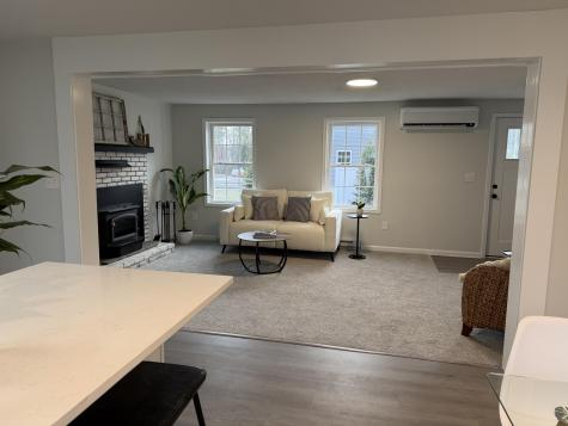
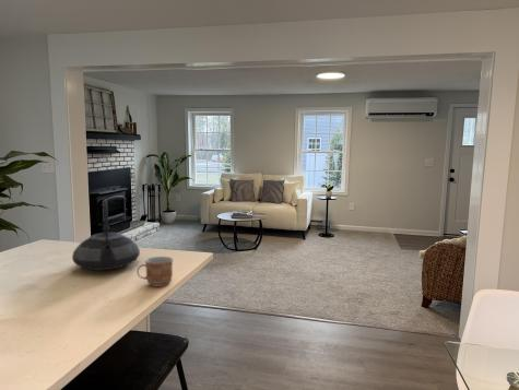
+ mug (155, 272)
+ teapot (106, 233)
